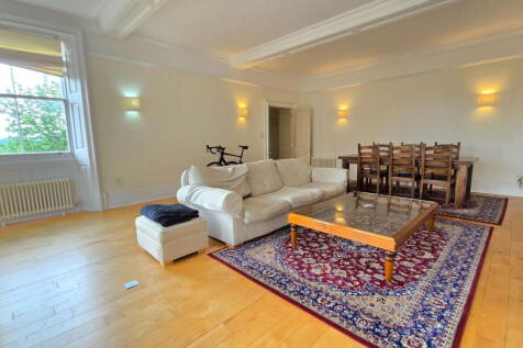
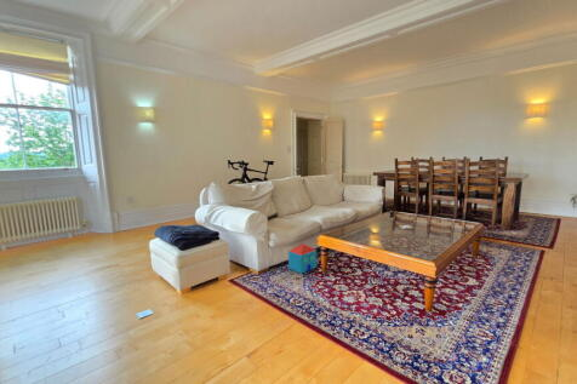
+ toy house (303, 256)
